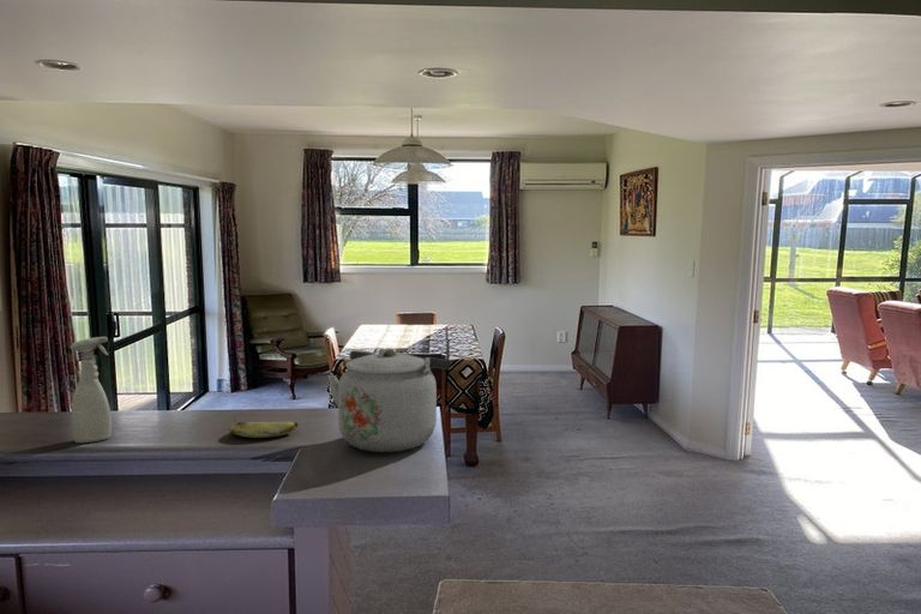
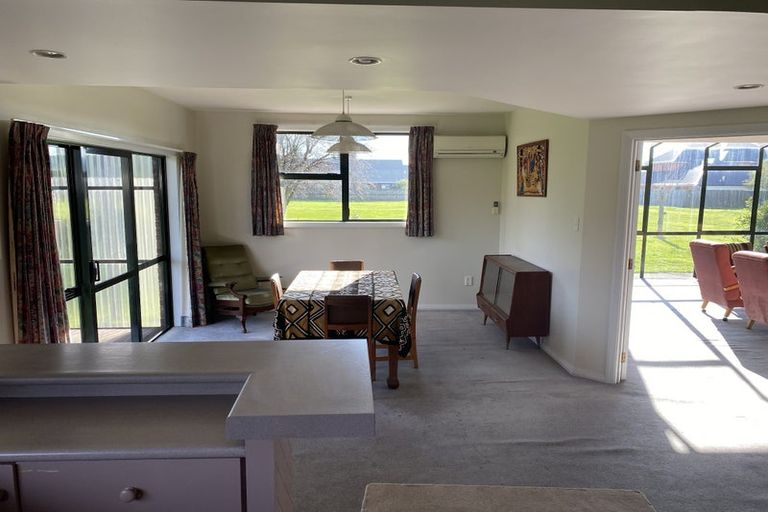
- spray bottle (89, 389)
- fruit (257, 426)
- kettle (380, 393)
